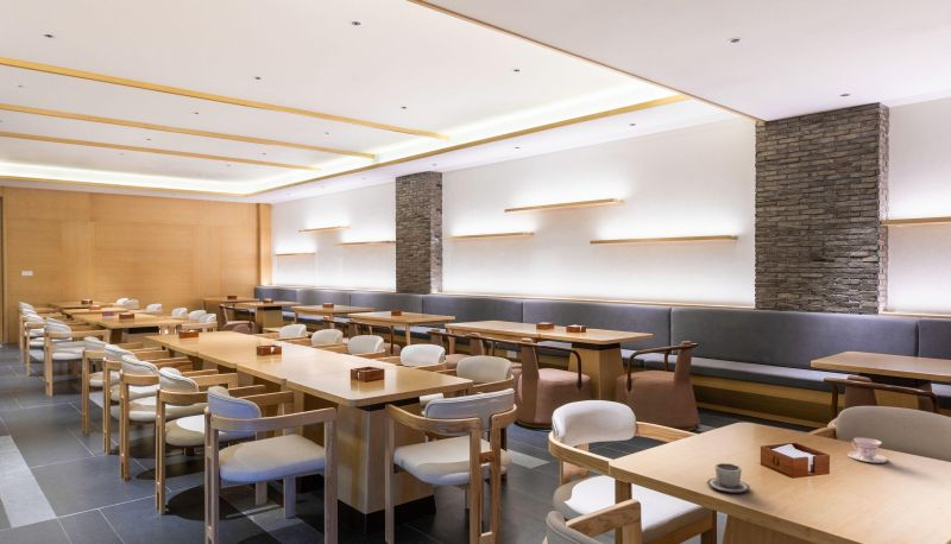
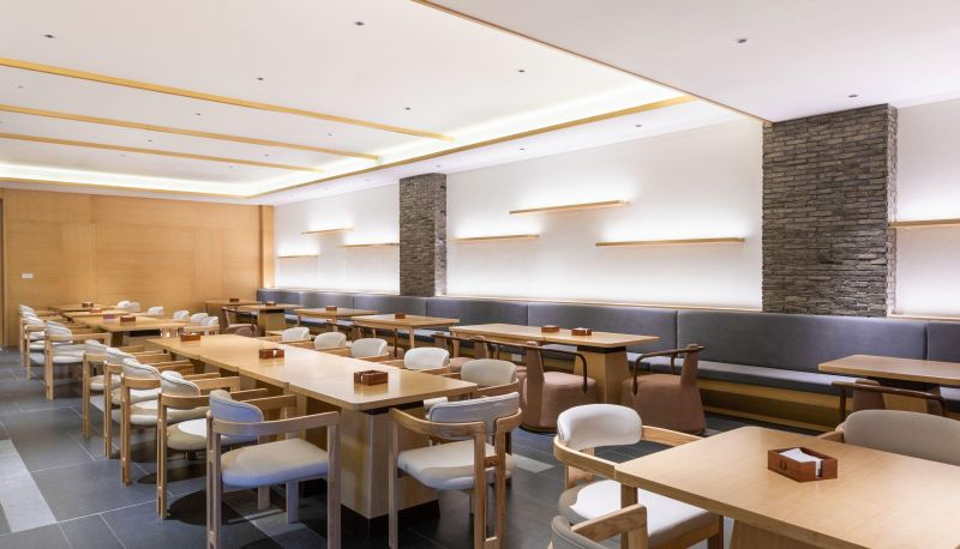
- teacup (867, 449)
- cup (728, 476)
